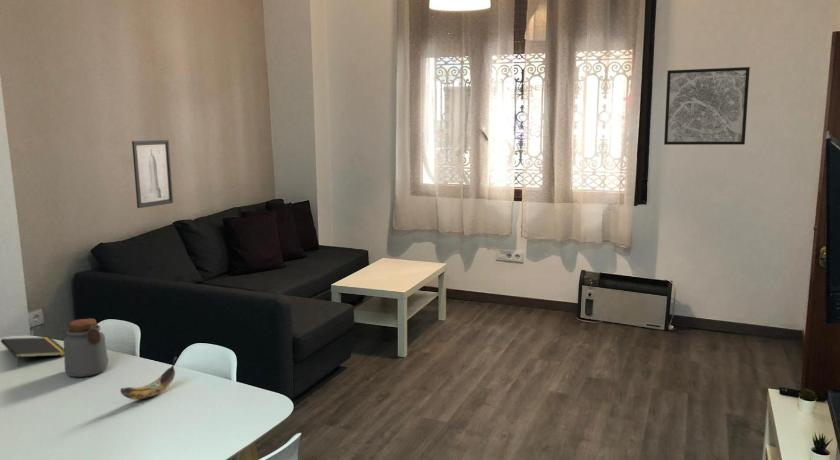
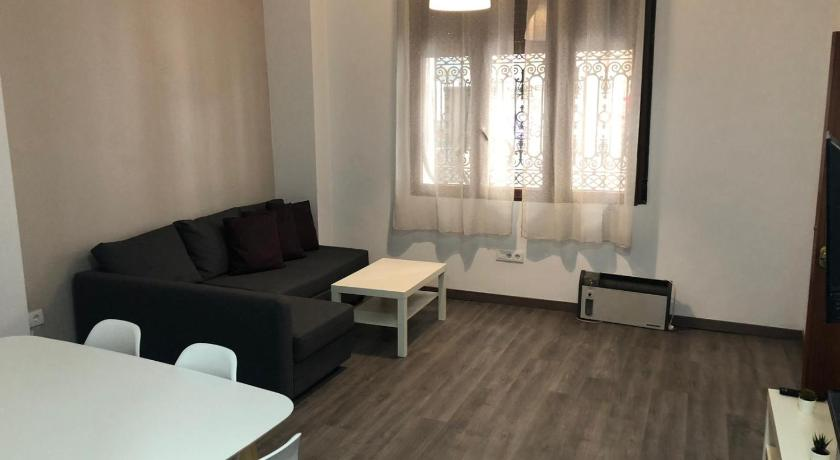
- wall art (153, 173)
- banana (150, 383)
- jar (85, 346)
- wall art (705, 107)
- notepad (33, 346)
